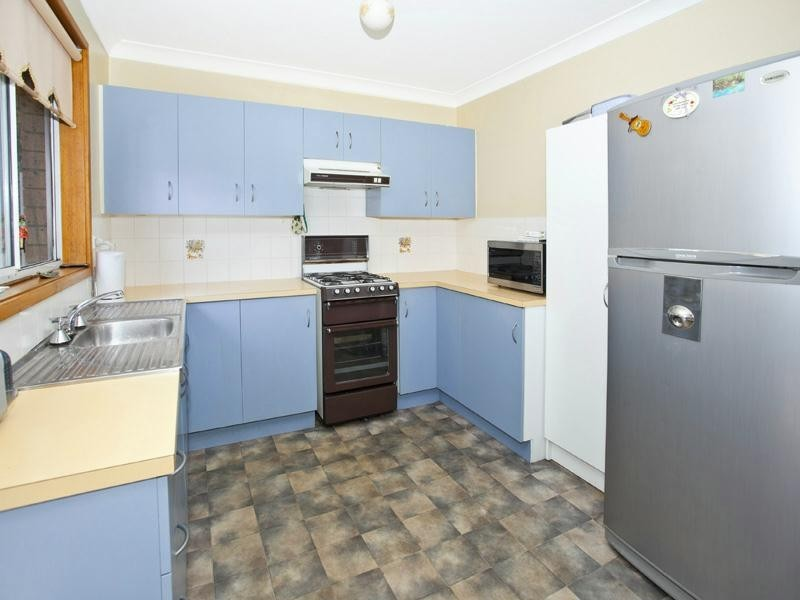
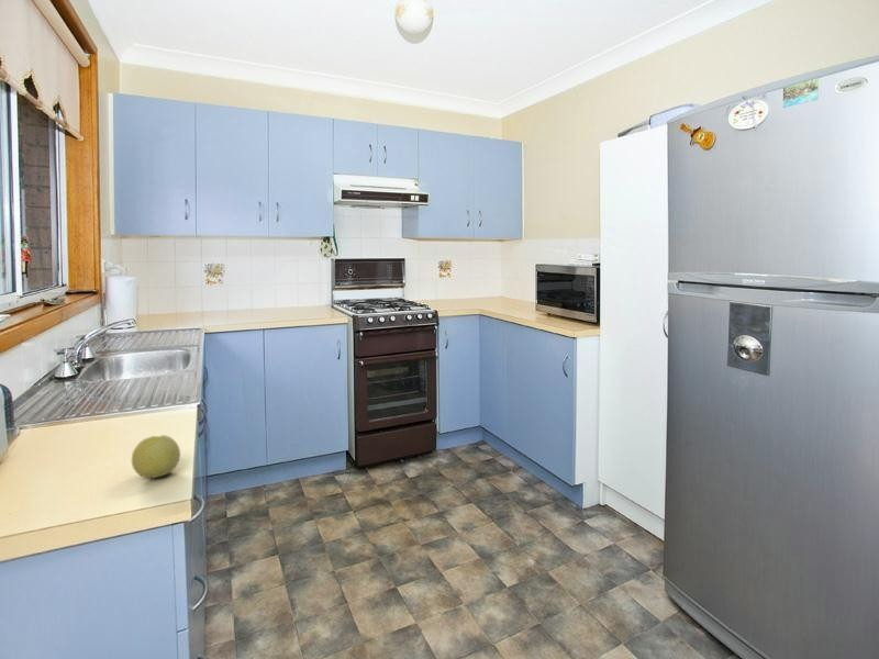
+ apple (156, 455)
